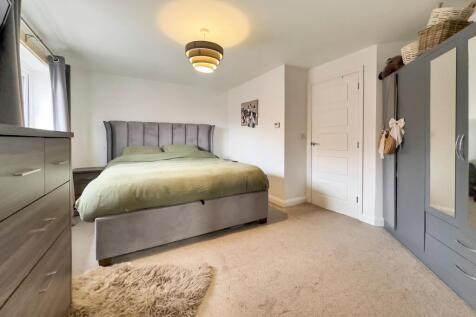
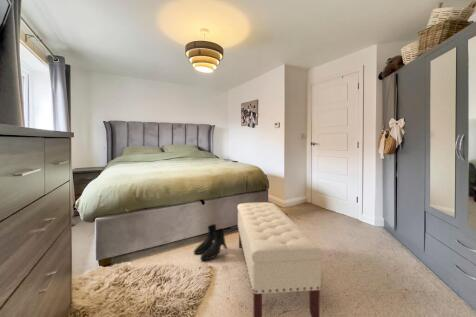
+ boots (210, 240)
+ bench (267, 246)
